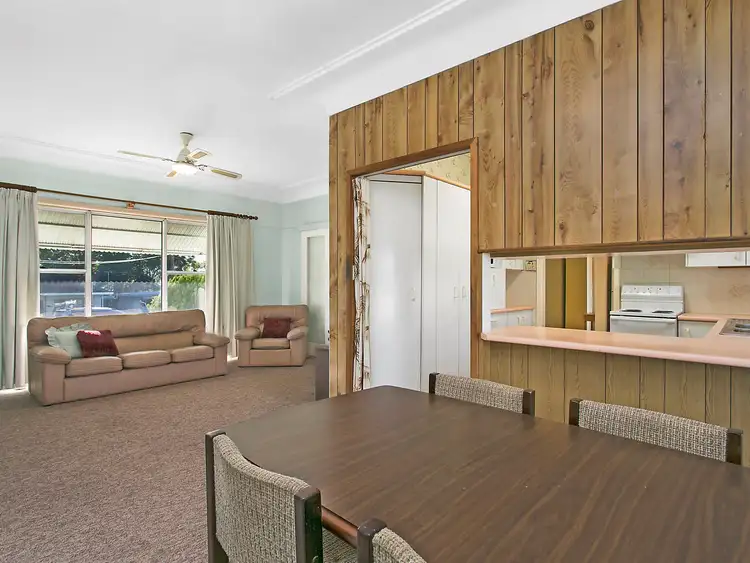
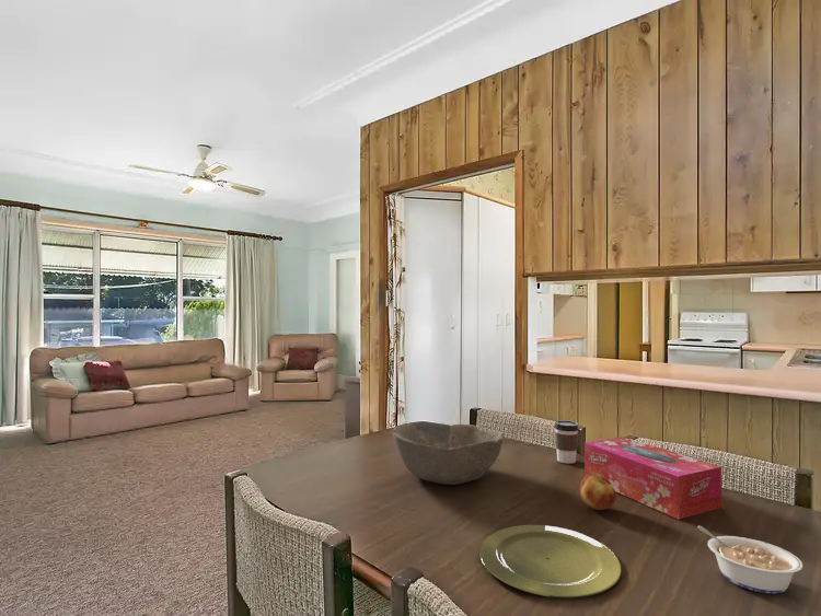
+ fruit (597, 491)
+ coffee cup (566, 441)
+ bowl (448, 451)
+ plate (547, 557)
+ legume (749, 562)
+ tissue box (647, 473)
